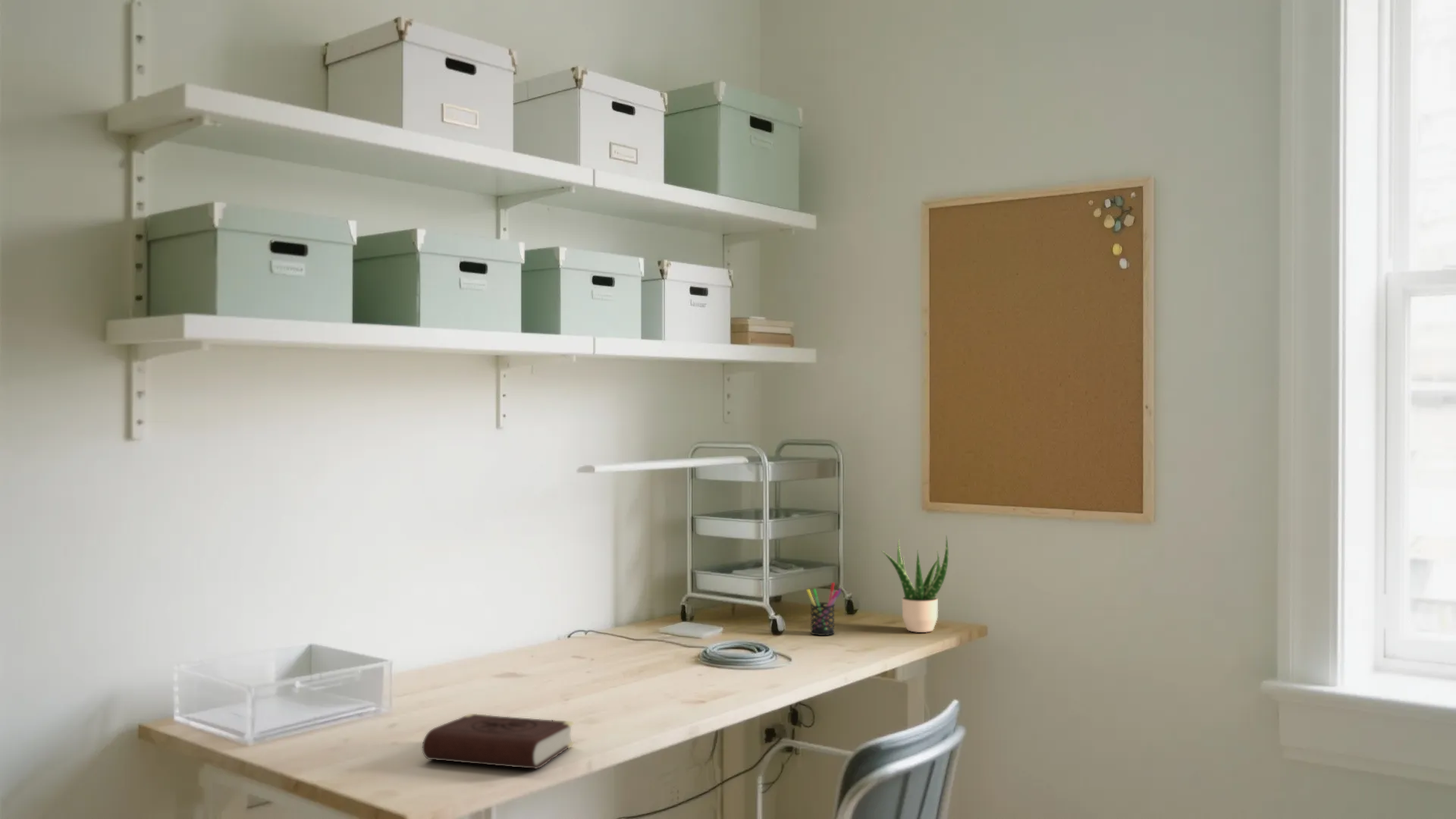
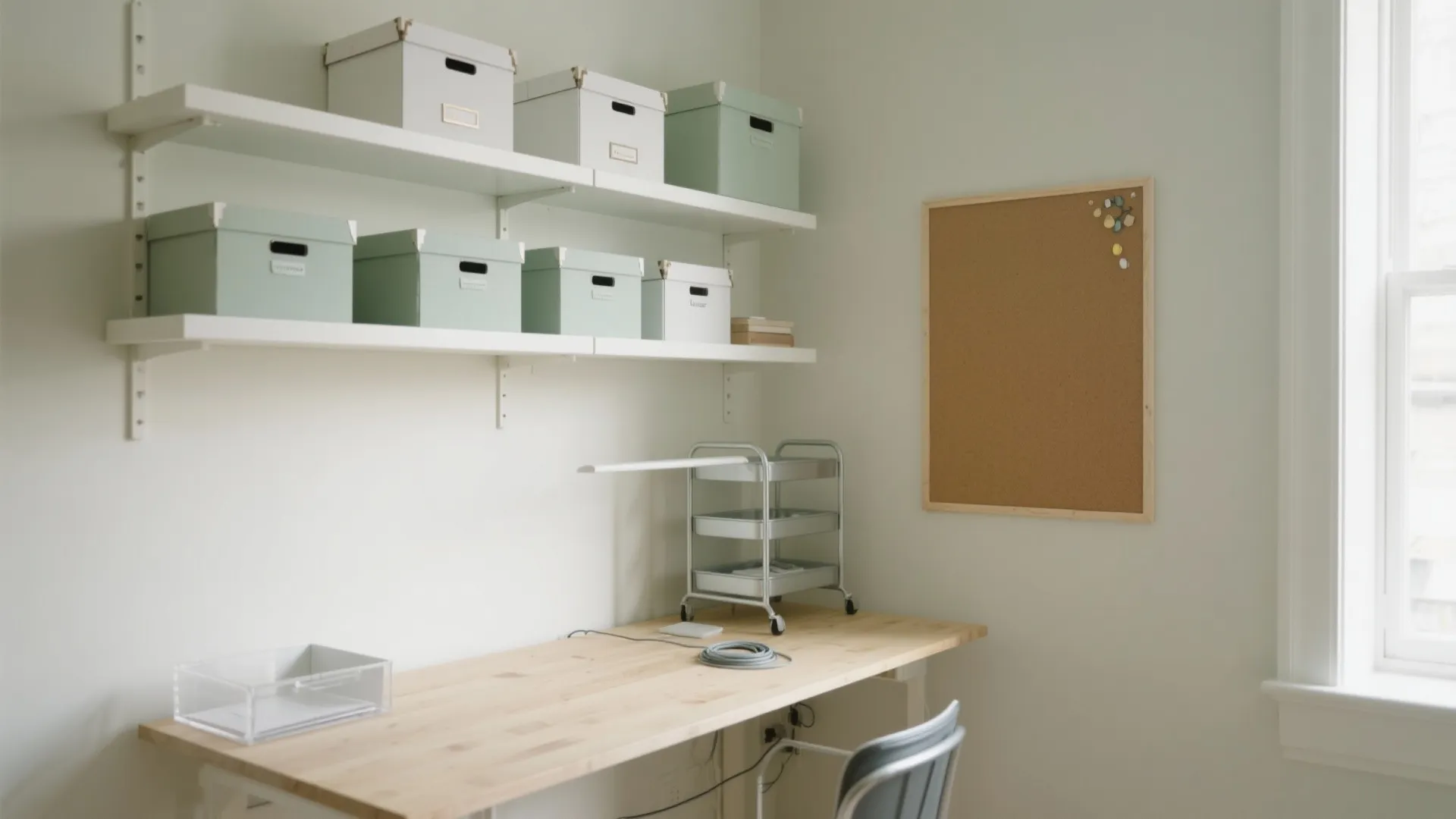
- book (500, 739)
- pen holder (822, 607)
- potted plant (920, 582)
